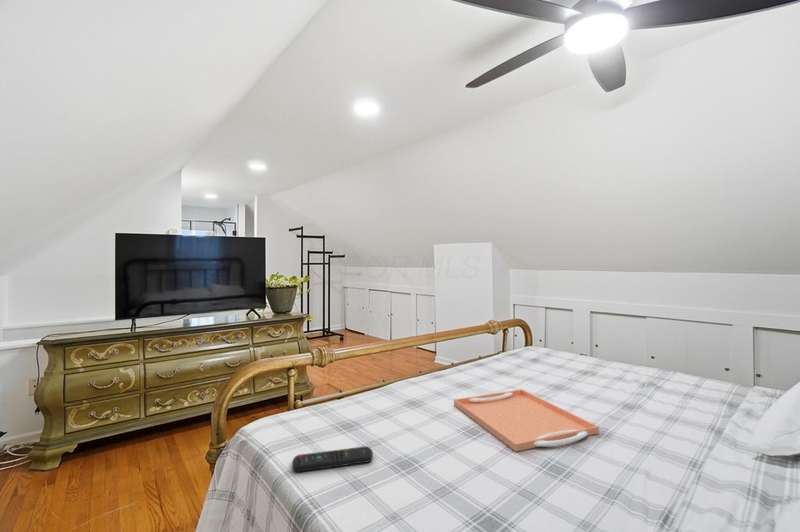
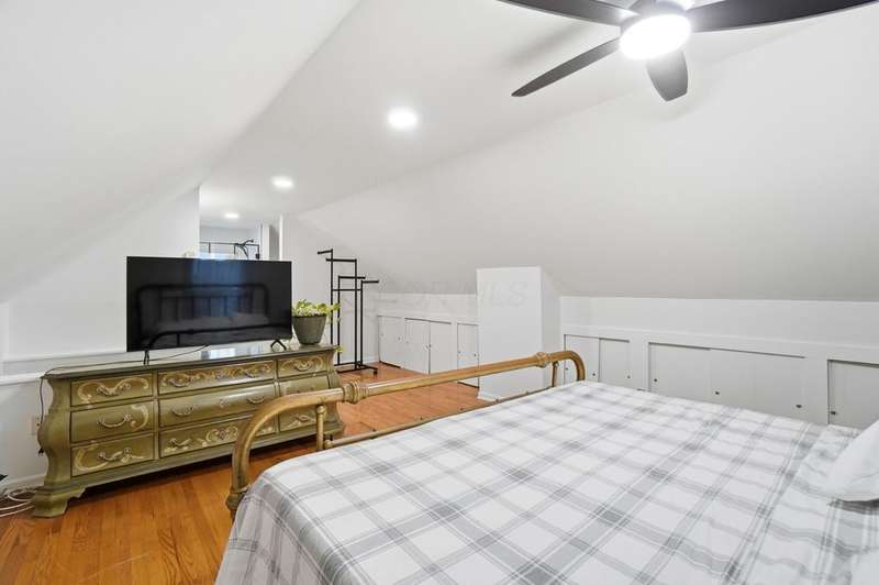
- serving tray (519, 414)
- remote control (333, 458)
